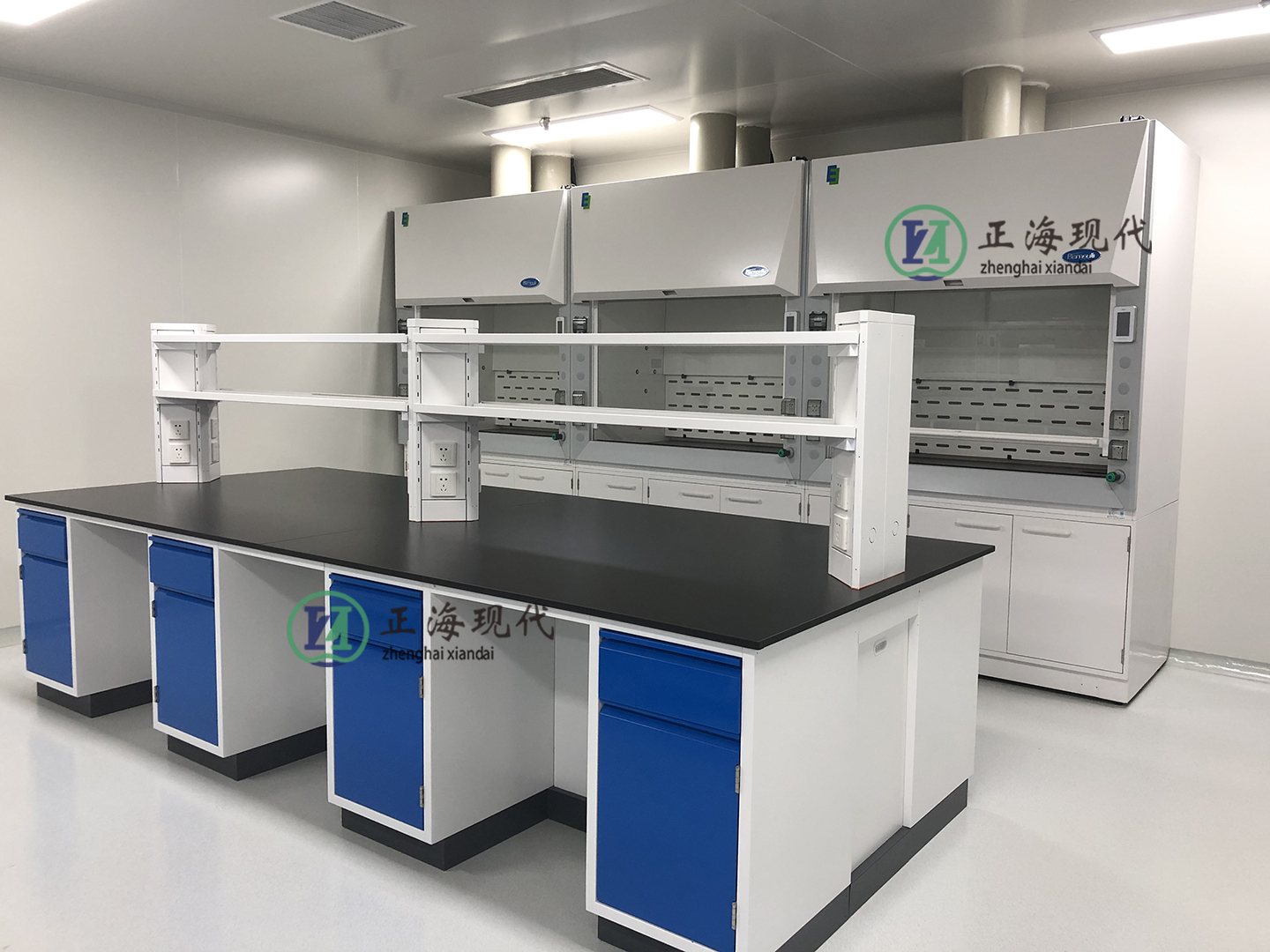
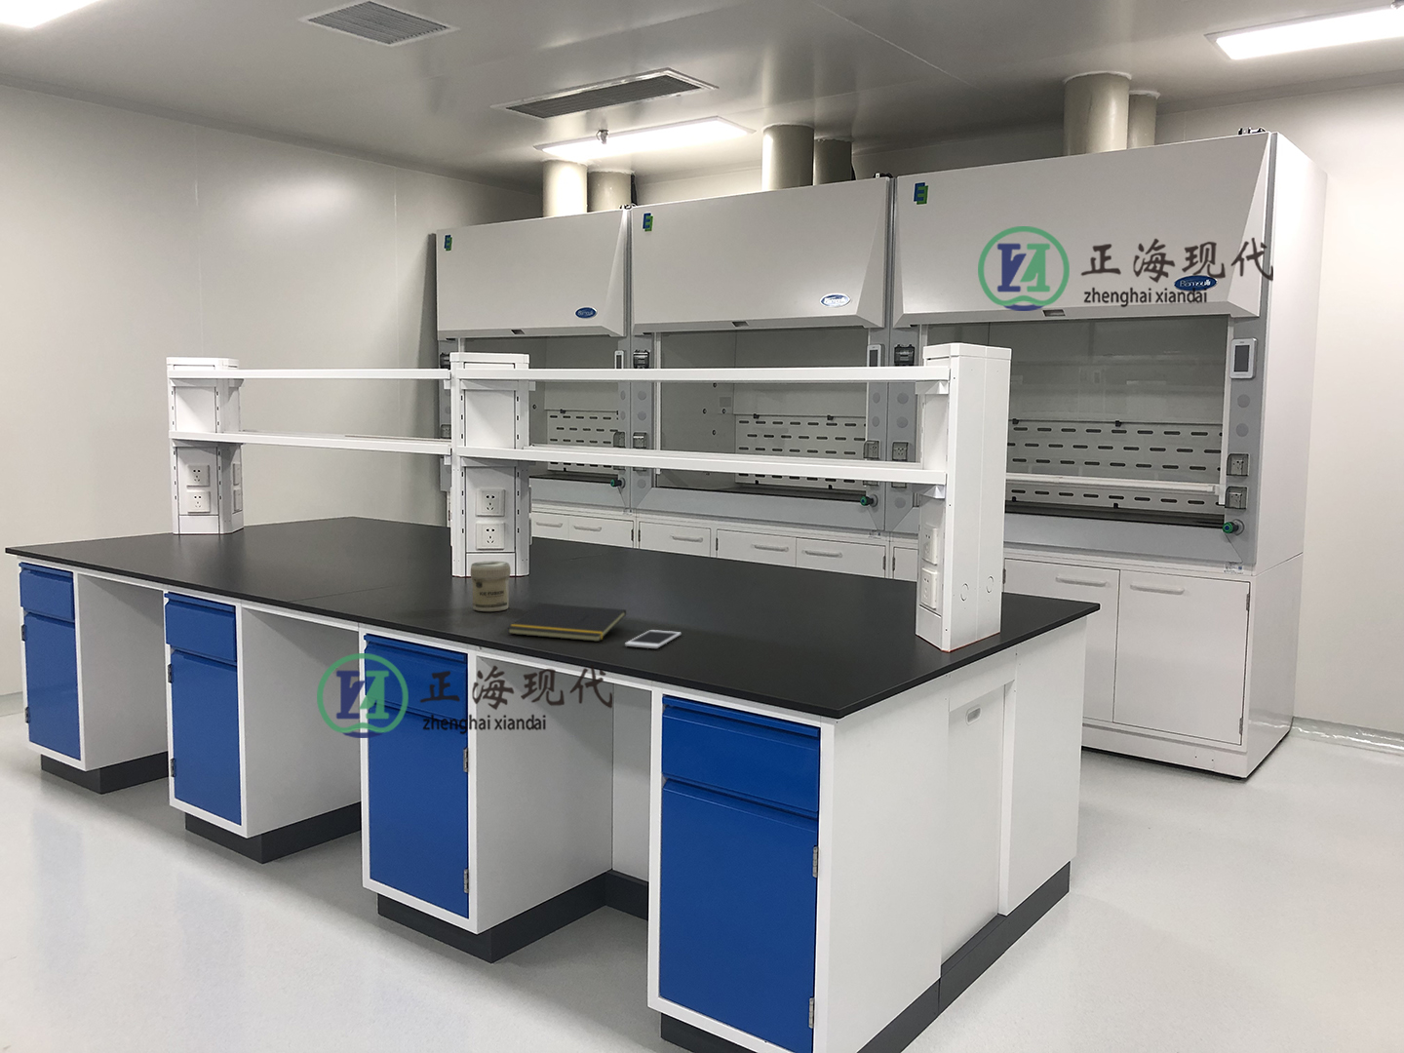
+ jar (491, 586)
+ notepad (567, 622)
+ cell phone (653, 638)
